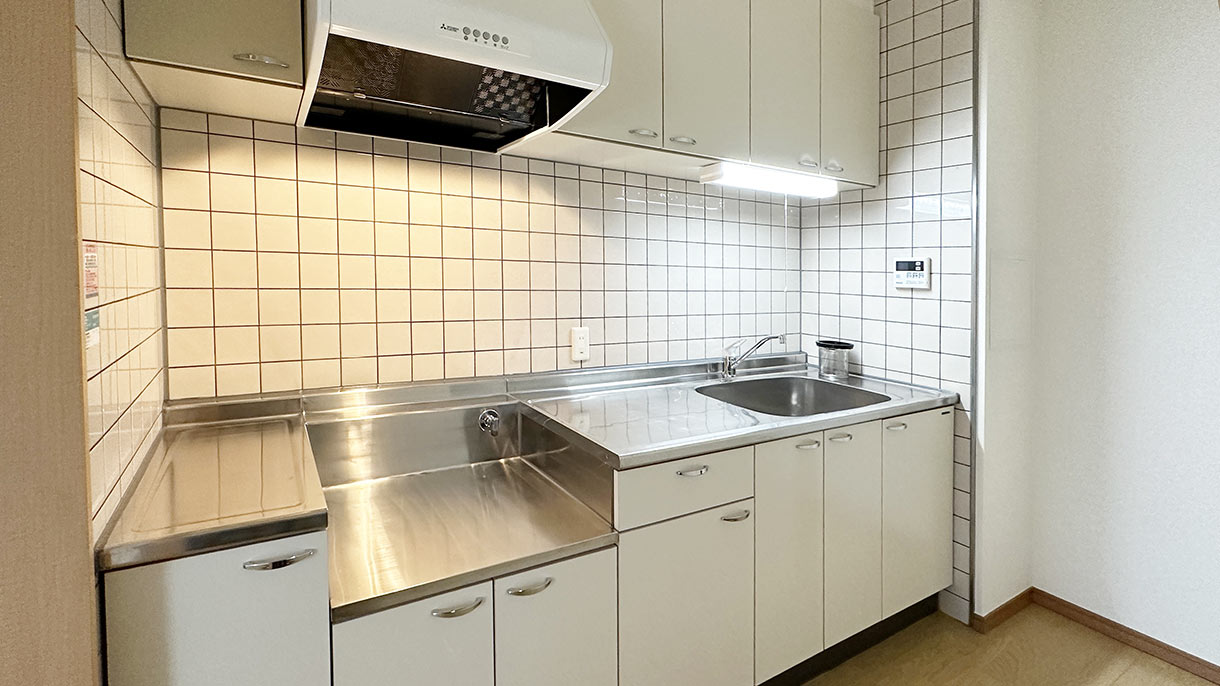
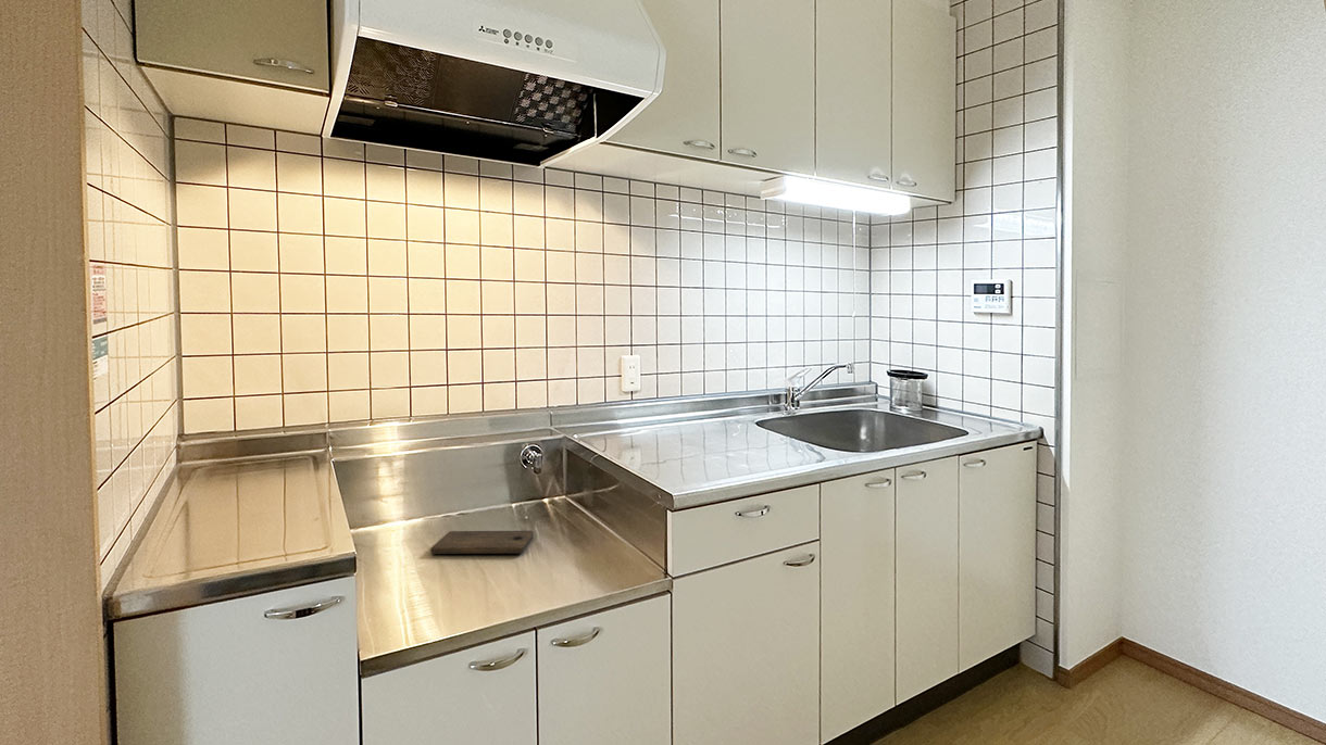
+ cutting board (484, 541)
